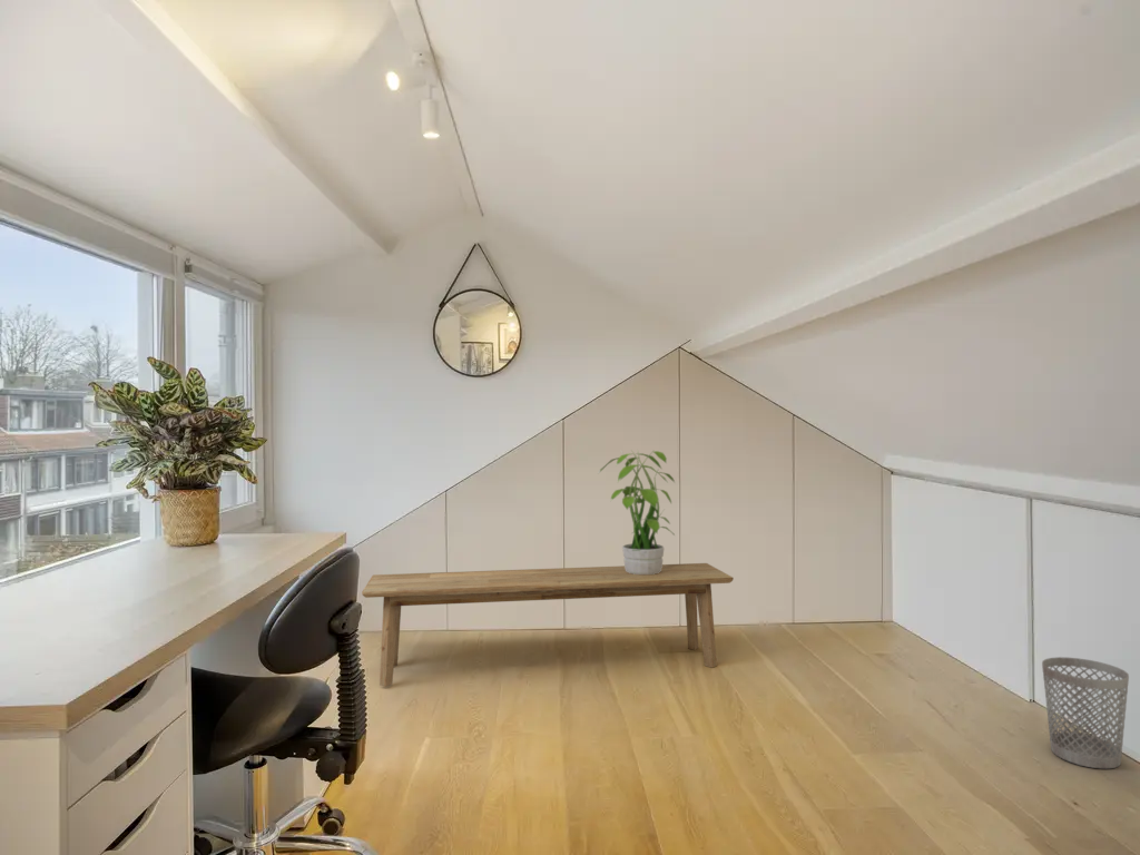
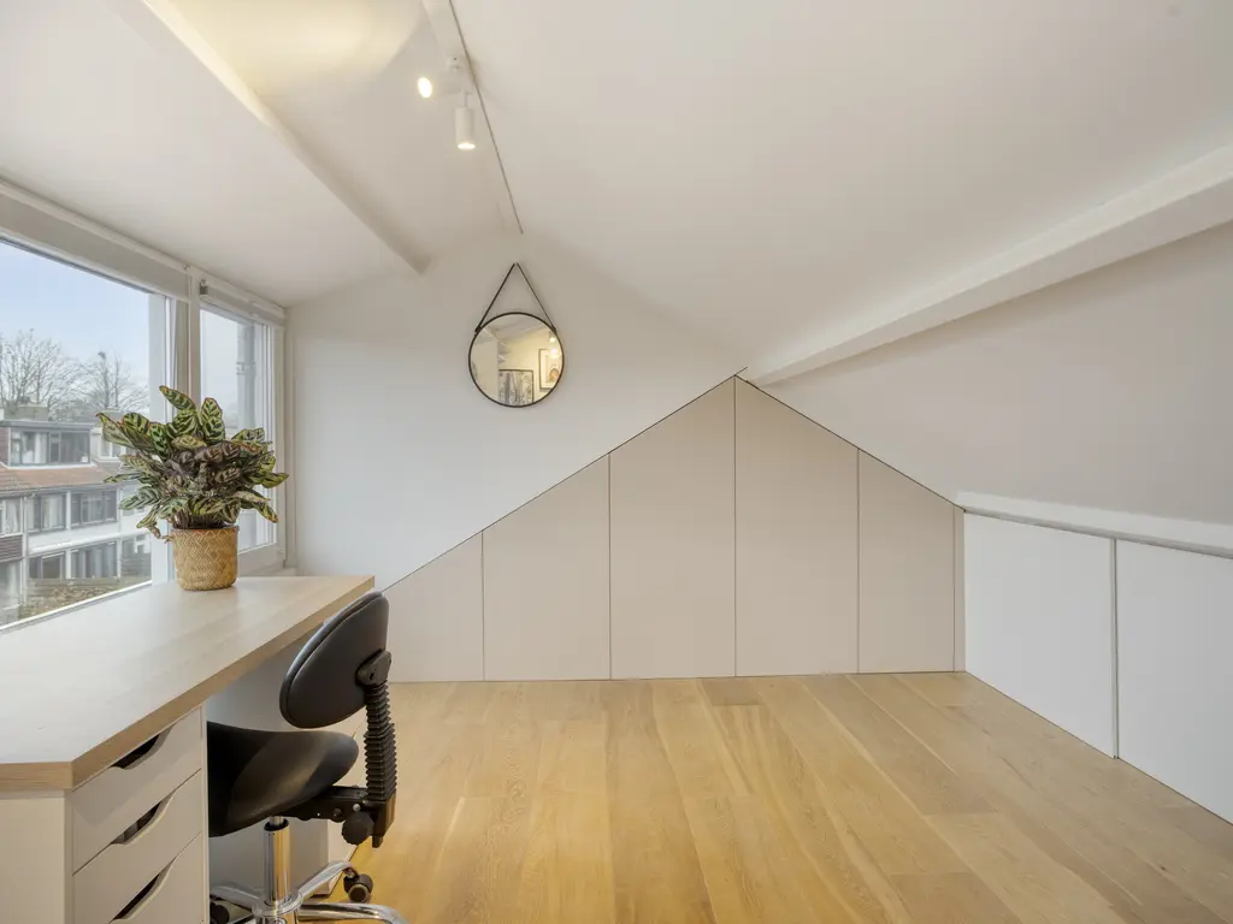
- wastebasket (1084, 712)
- bench (550, 599)
- potted plant (635, 510)
